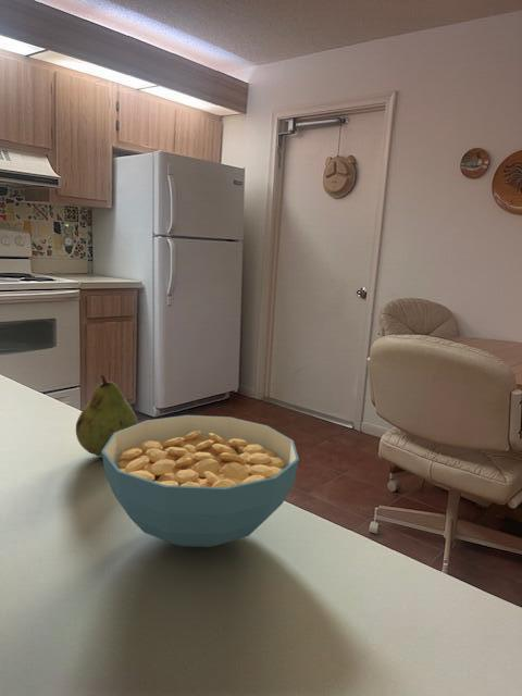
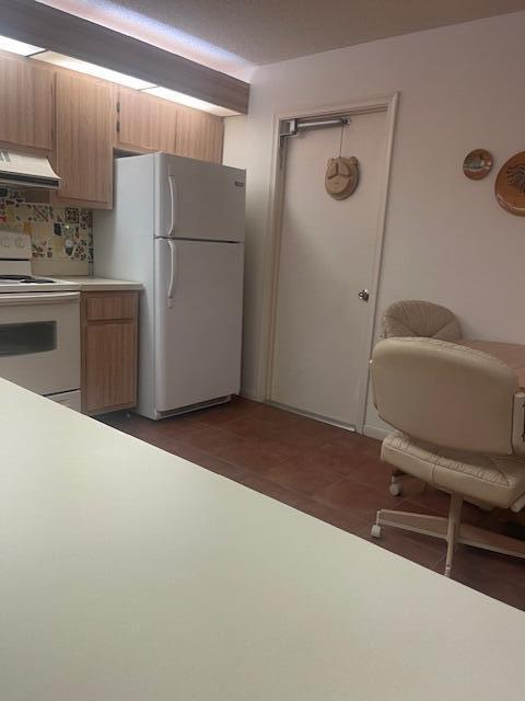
- fruit (107, 413)
- cereal bowl (201, 488)
